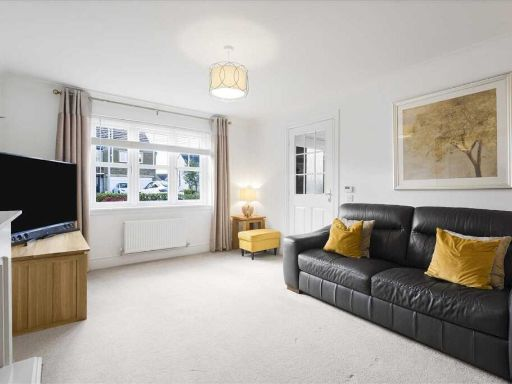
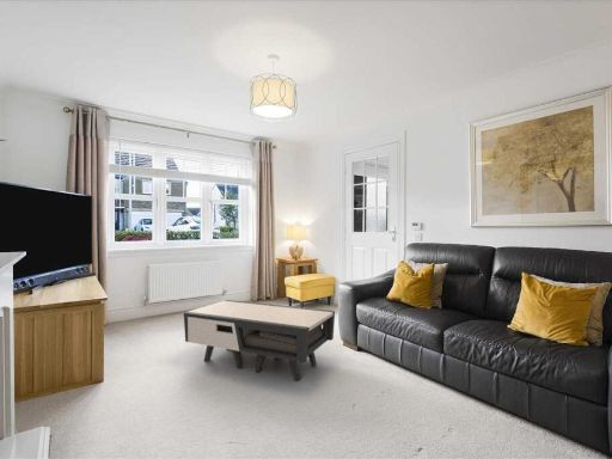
+ coffee table (259, 337)
